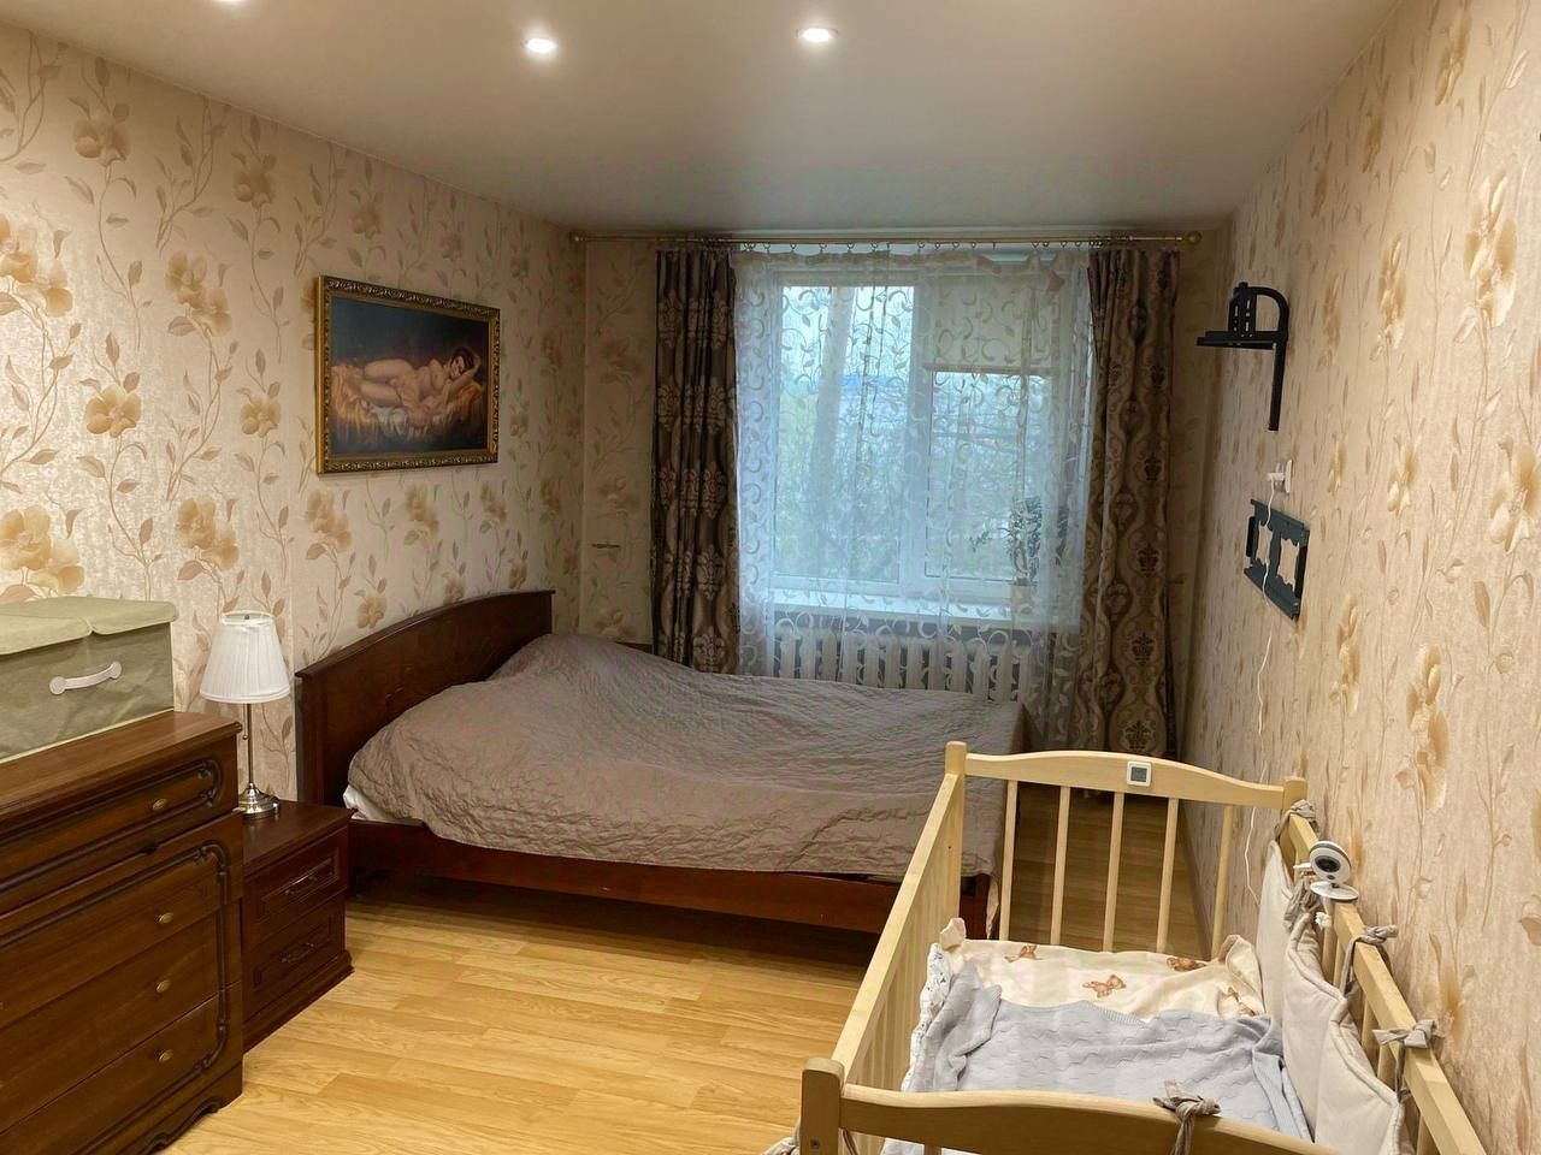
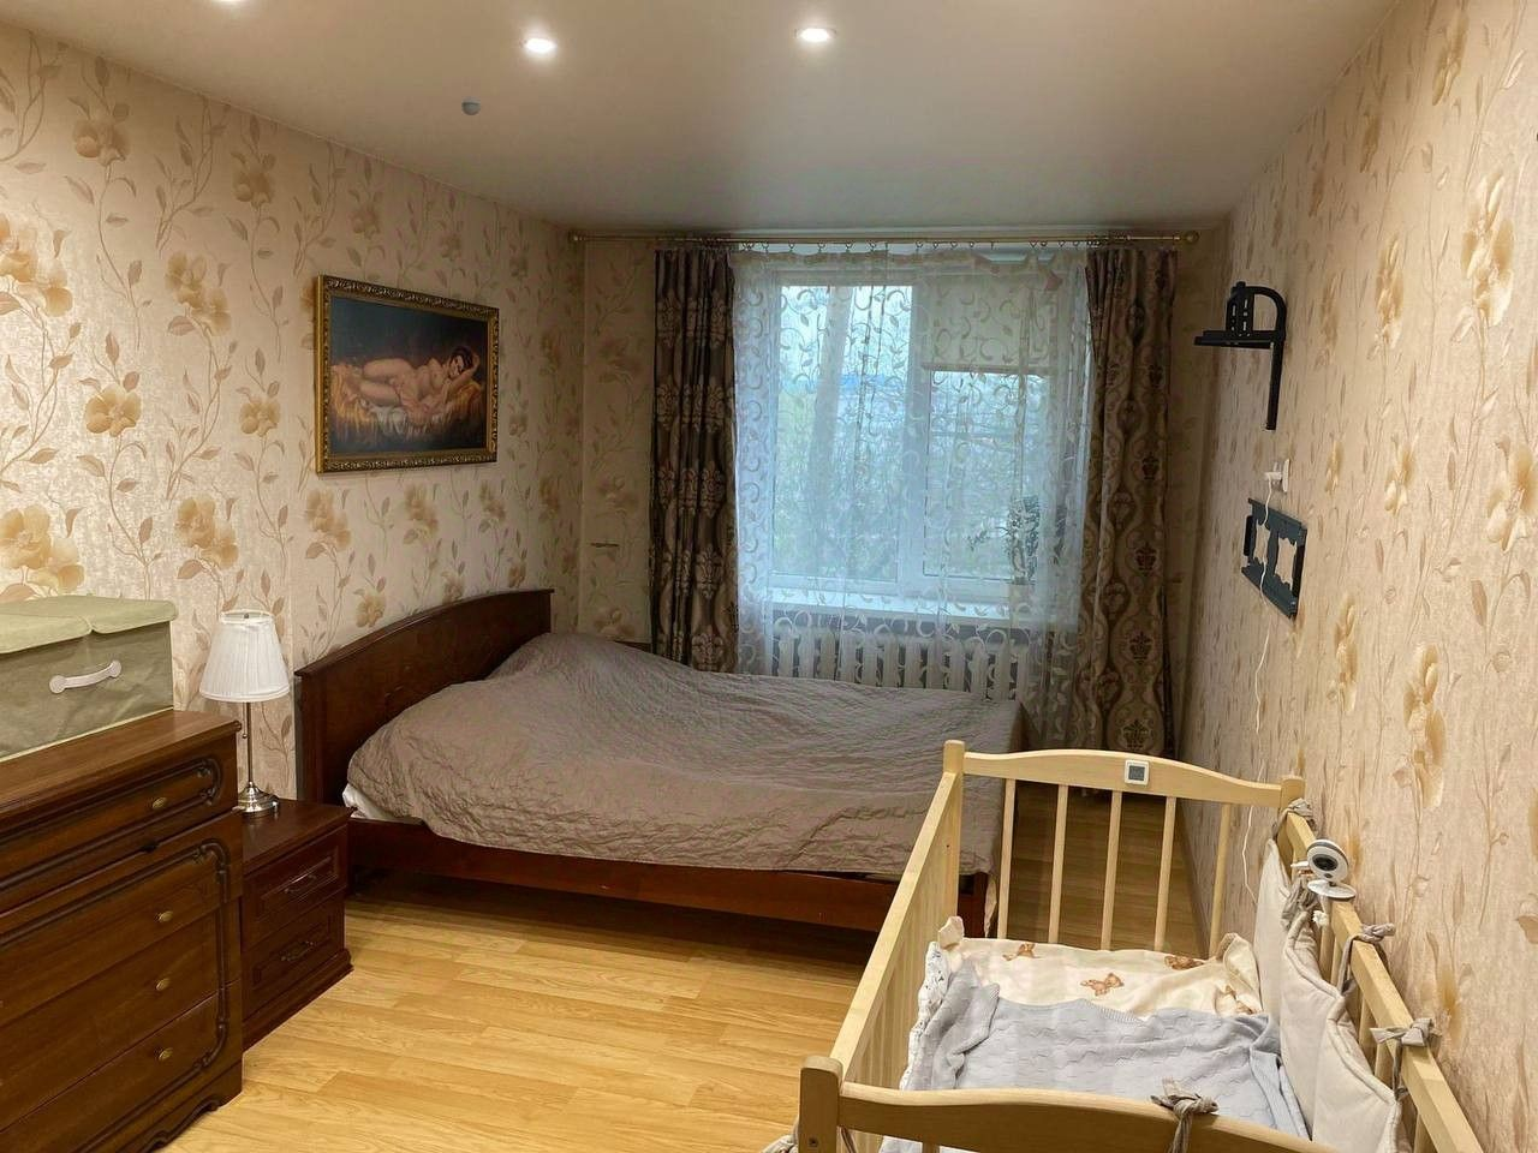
+ smoke detector (471, 105)
